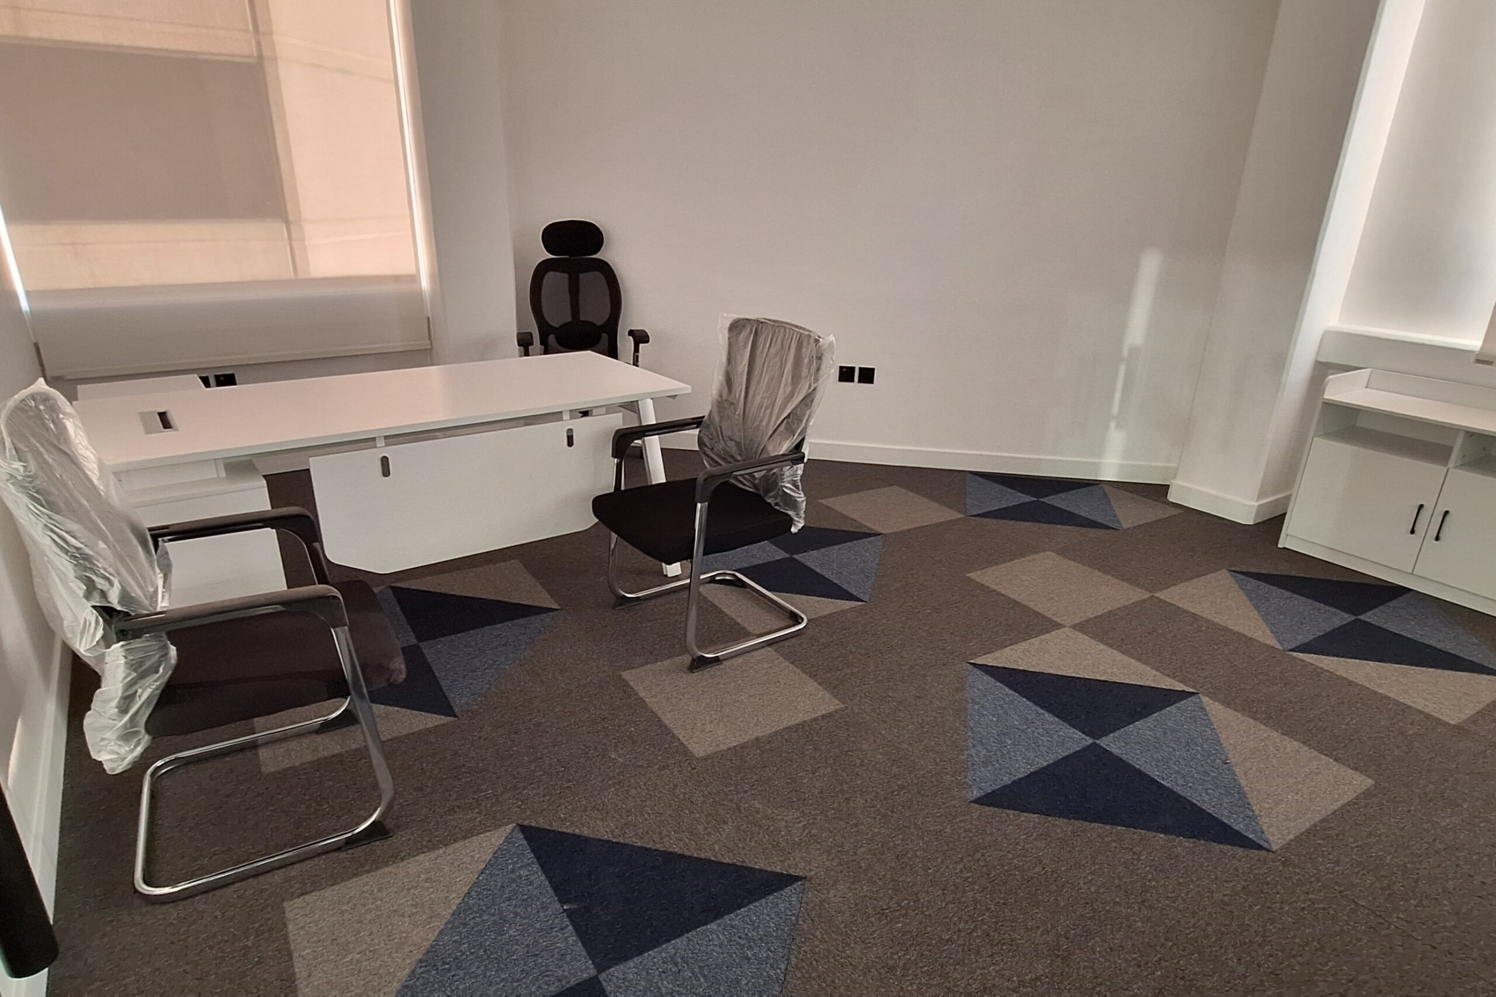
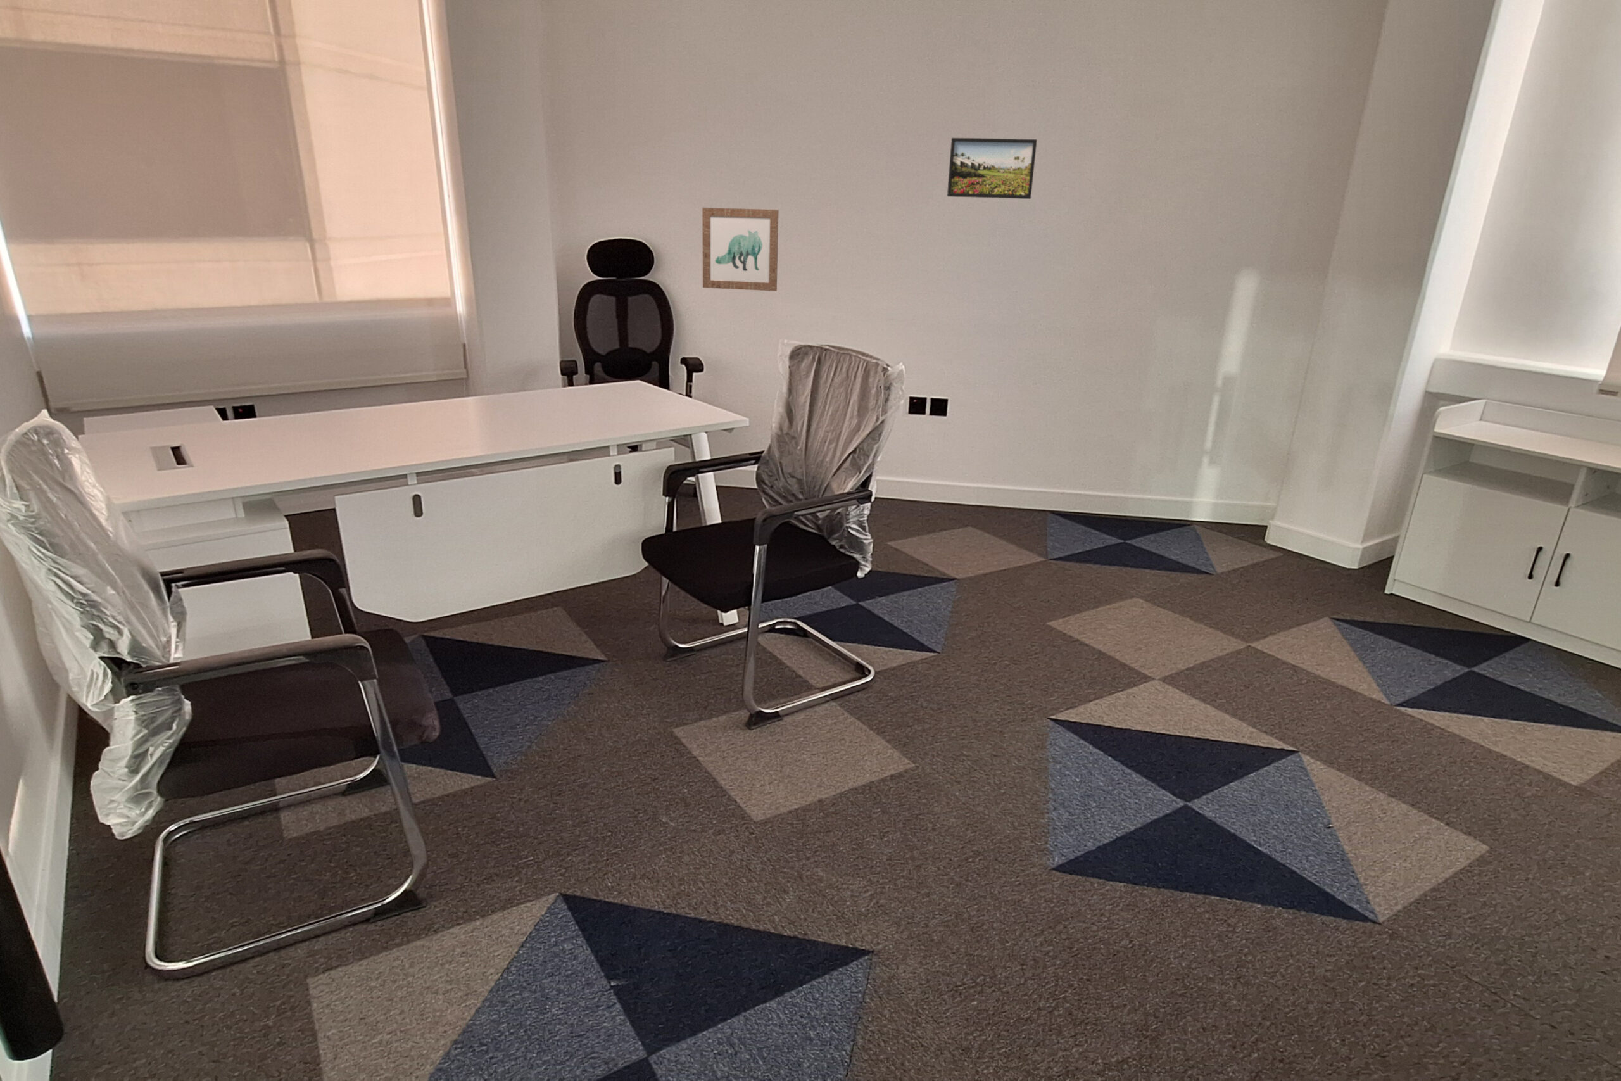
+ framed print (991, 168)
+ wall art (739, 250)
